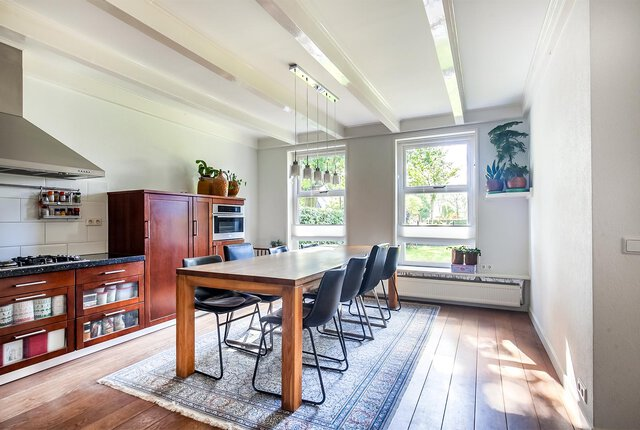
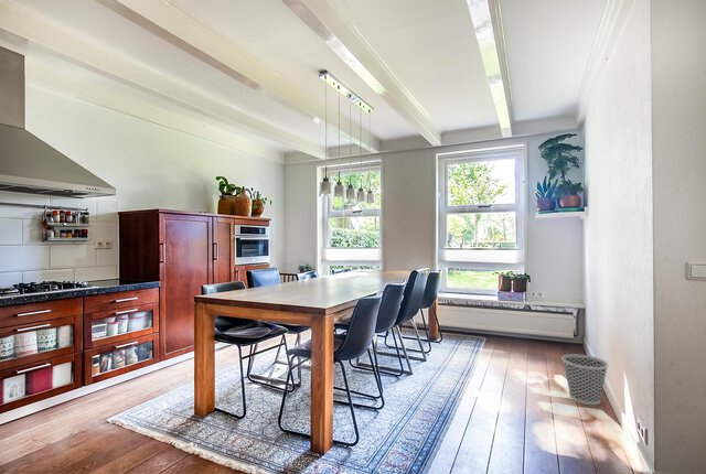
+ wastebasket (585, 379)
